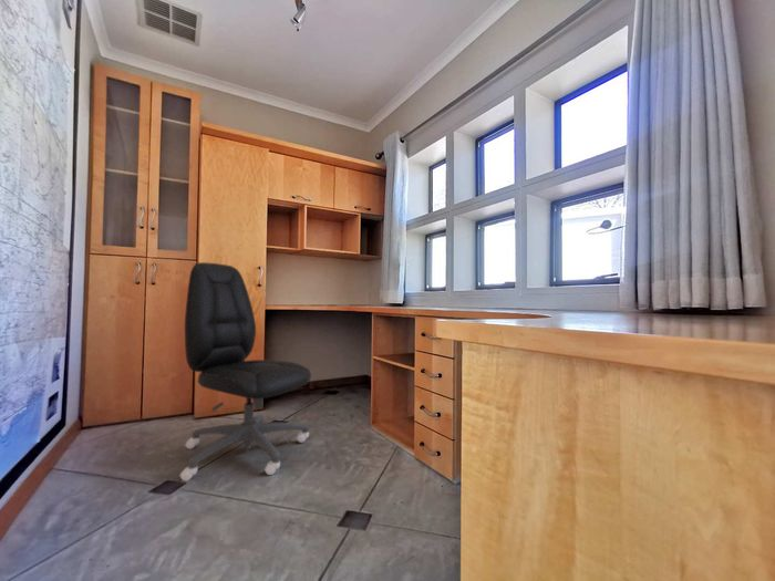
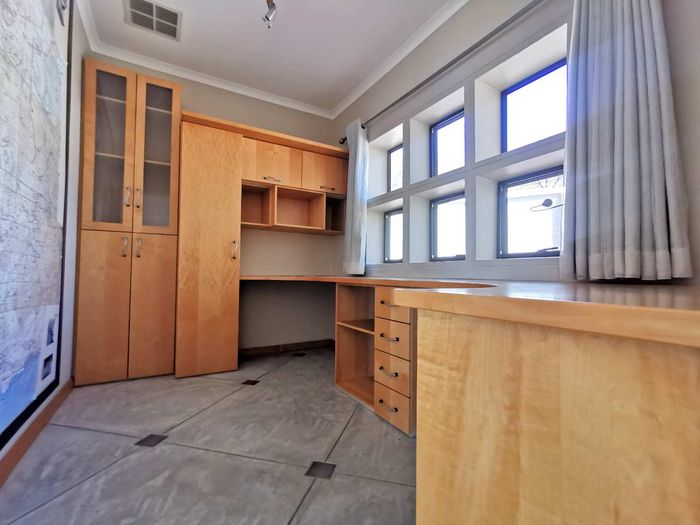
- office chair (241, 356)
